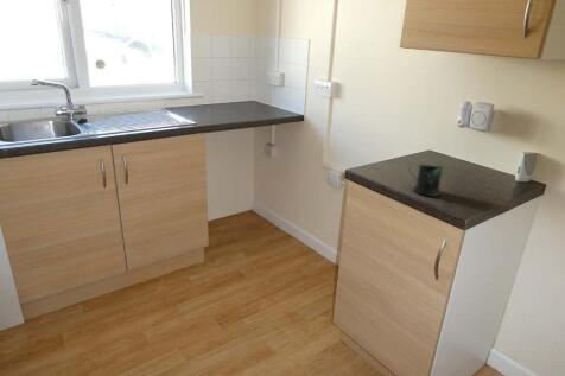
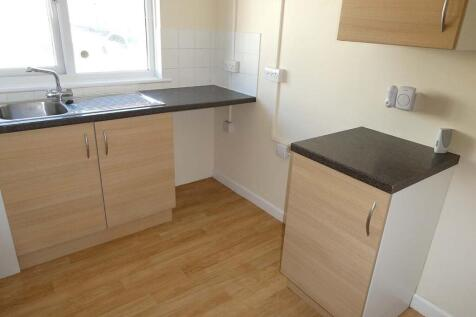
- mug (425, 177)
